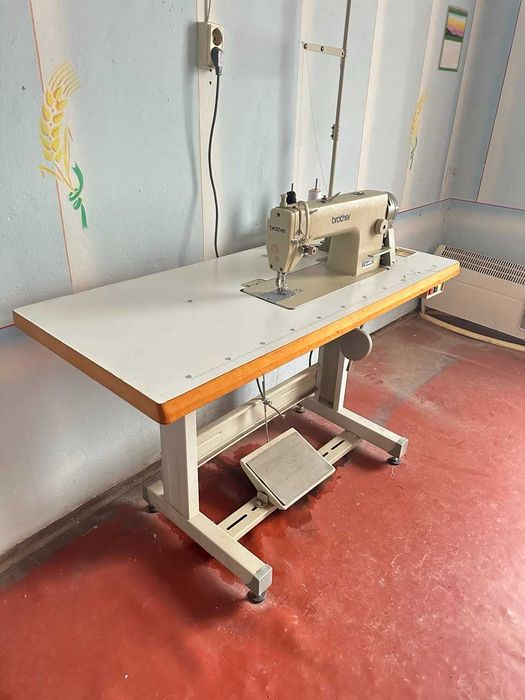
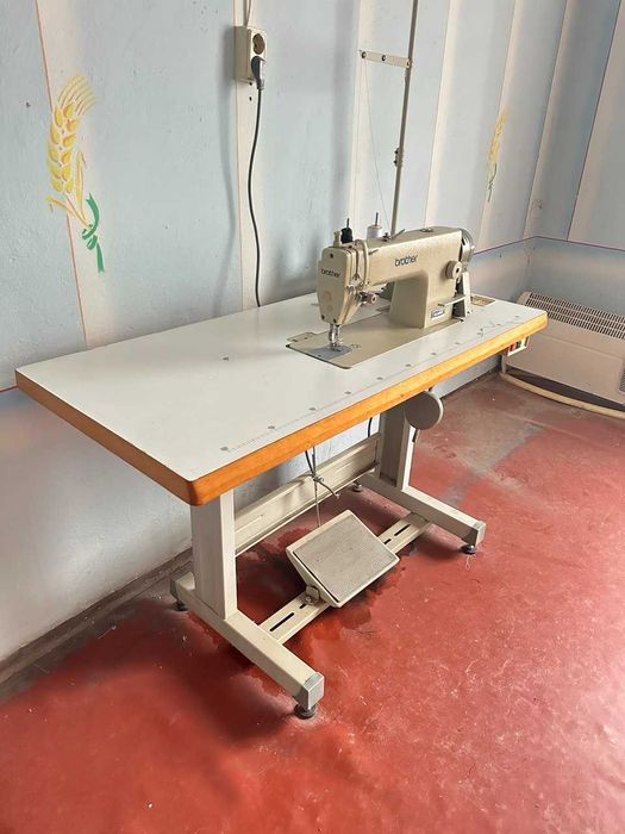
- calendar (453, 39)
